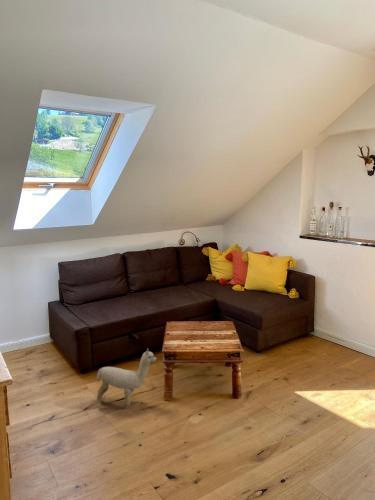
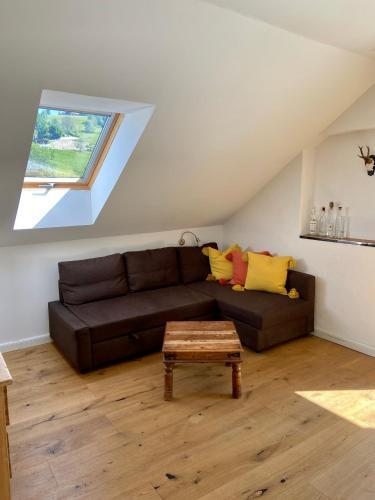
- plush toy (126, 376)
